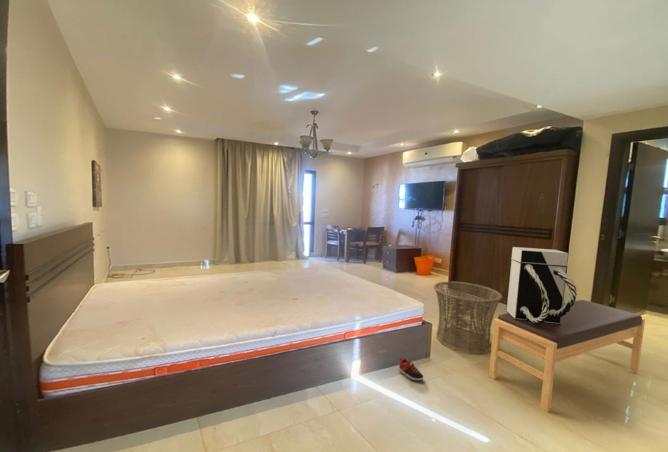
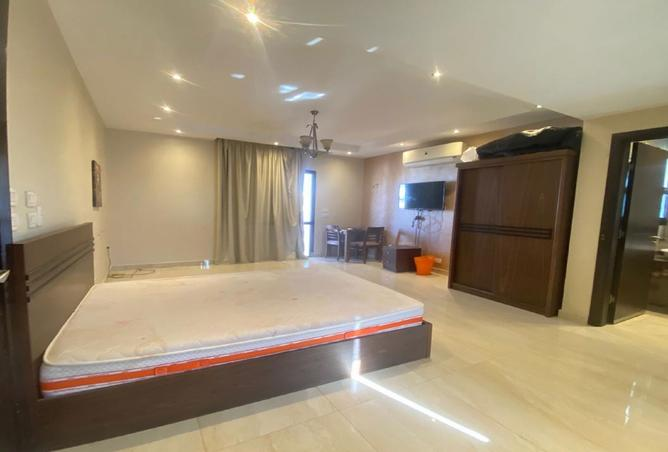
- basket (465, 315)
- shoe (410, 369)
- decorative box (539, 286)
- bench (568, 344)
